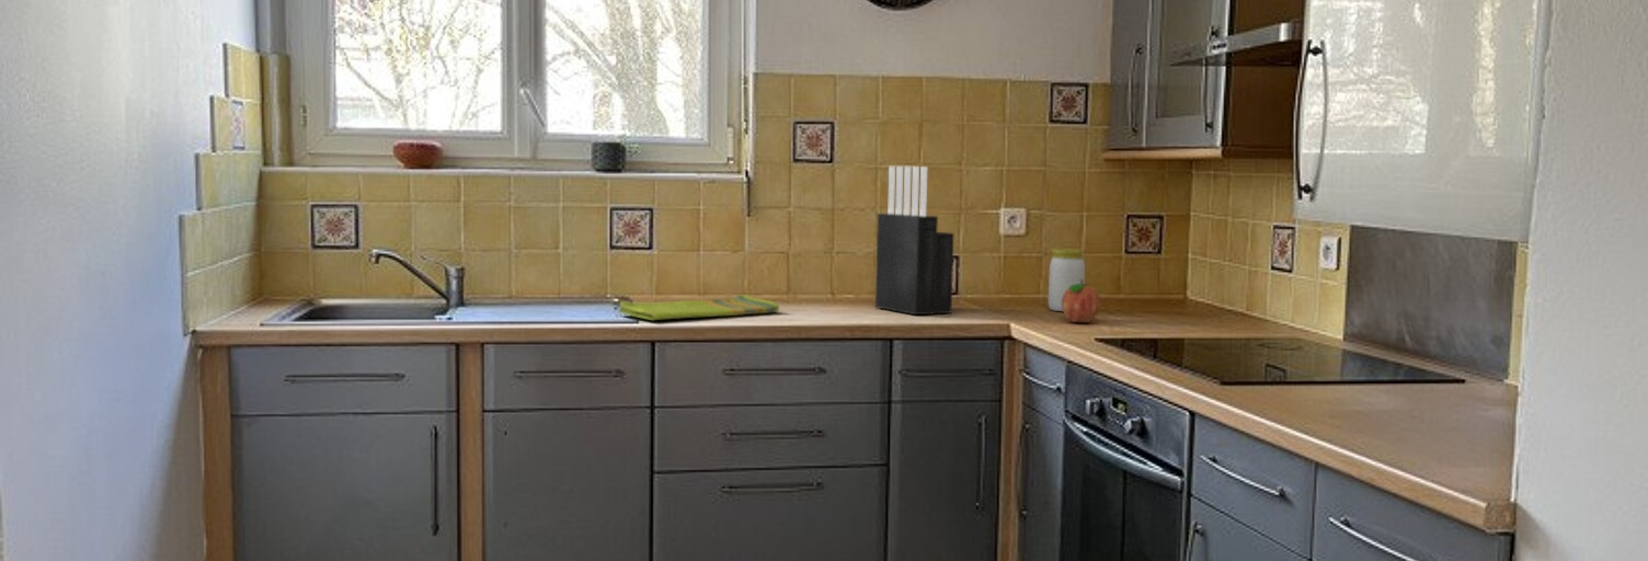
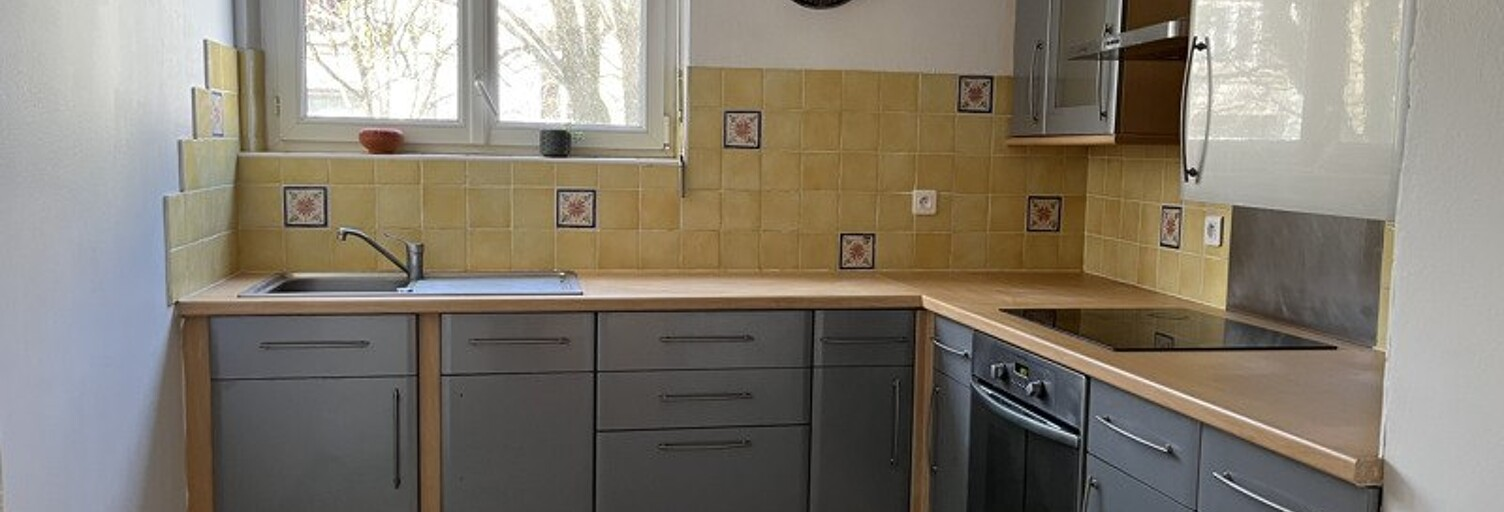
- dish towel (700, 307)
- jar (1066, 279)
- knife block (918, 238)
- fruit (1080, 300)
